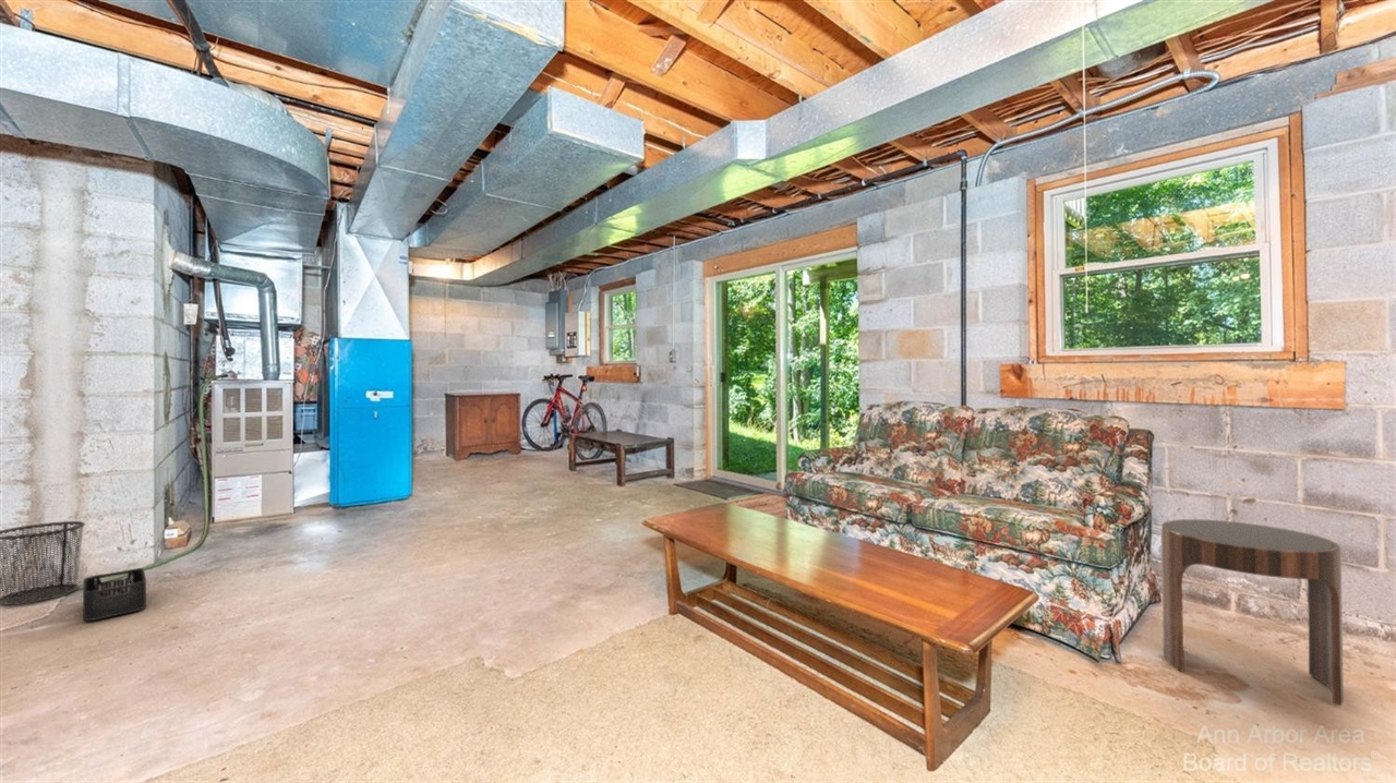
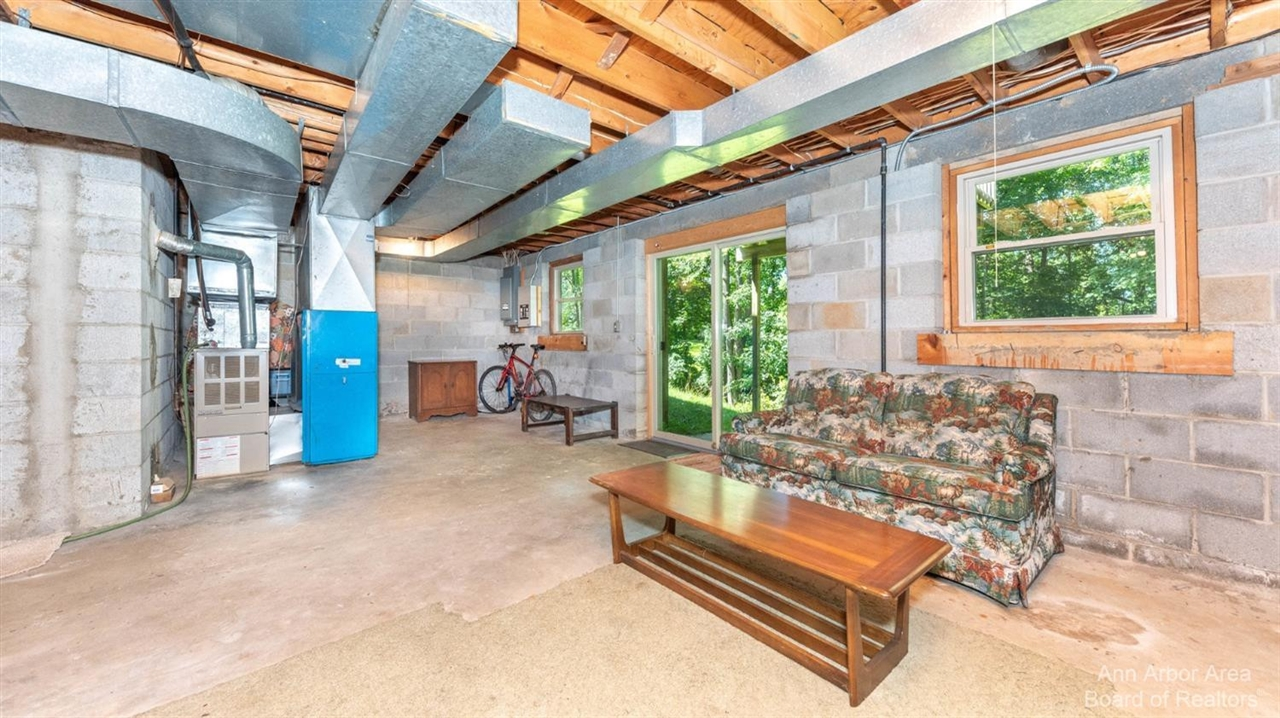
- waste bin (38, 562)
- storage bin (115, 593)
- side table (1252, 574)
